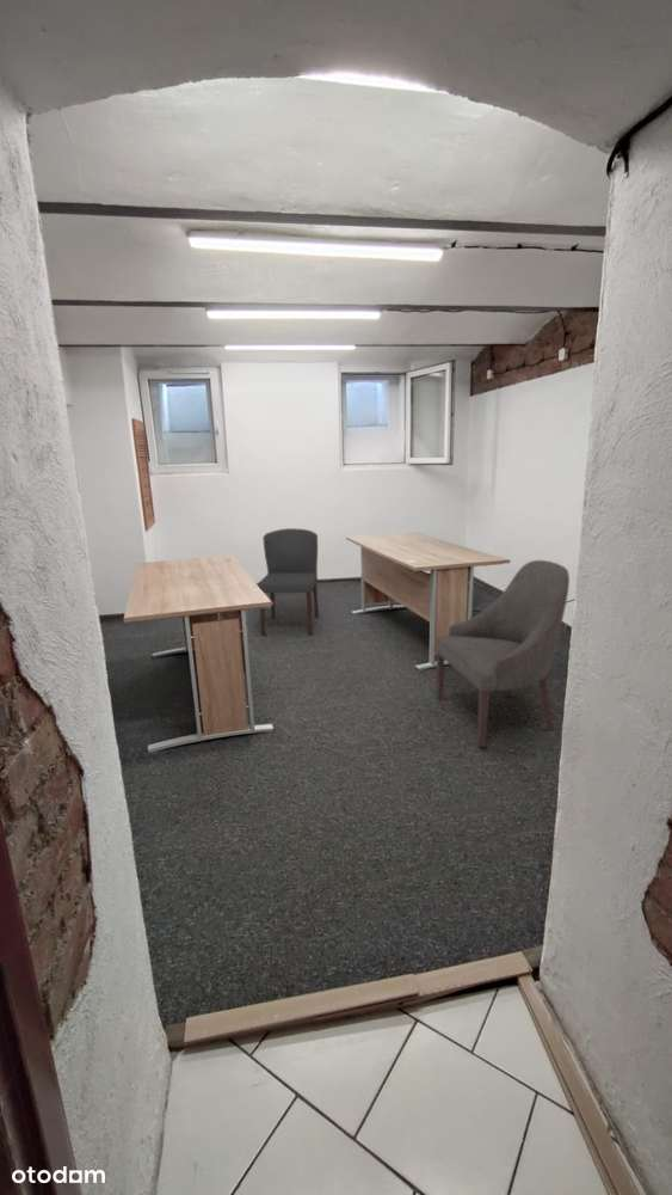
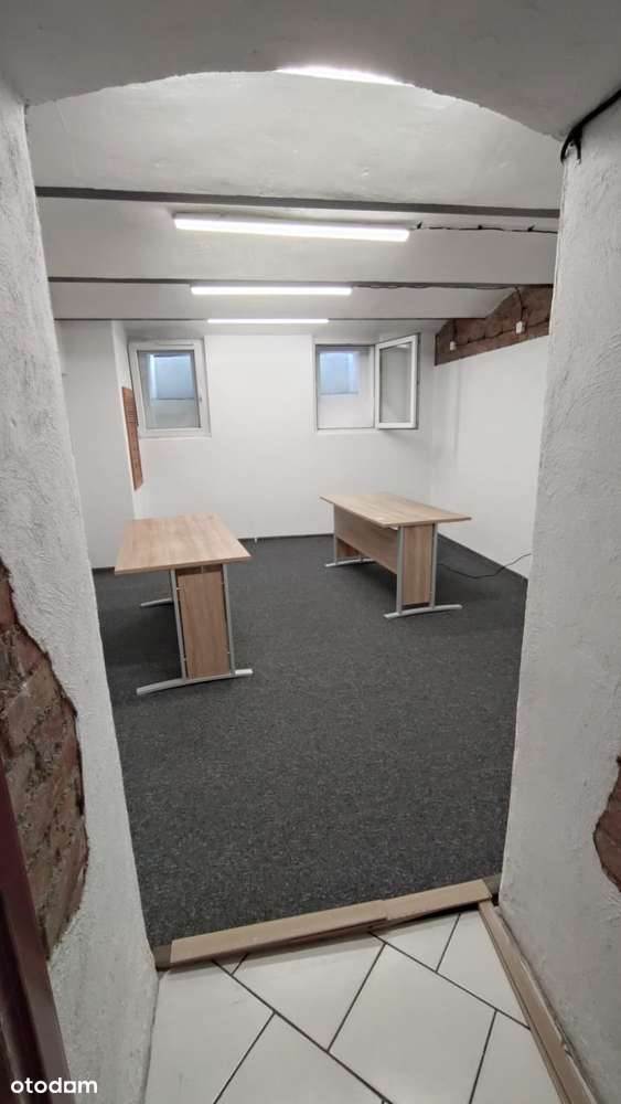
- chair (503, 642)
- chair (289, 580)
